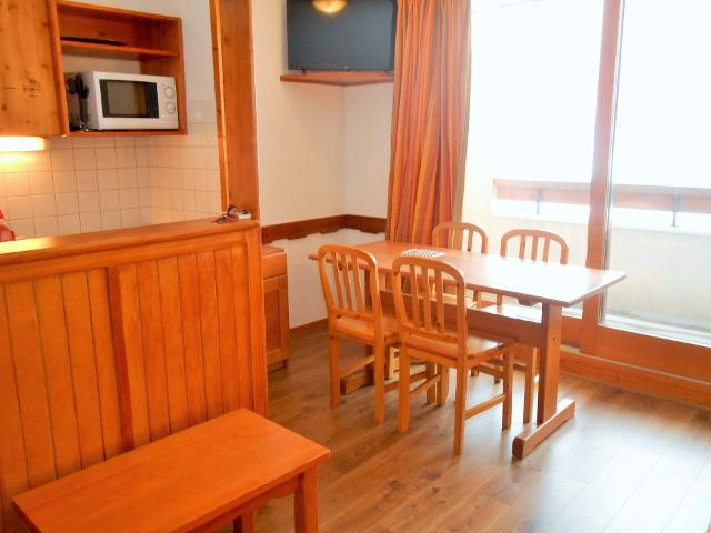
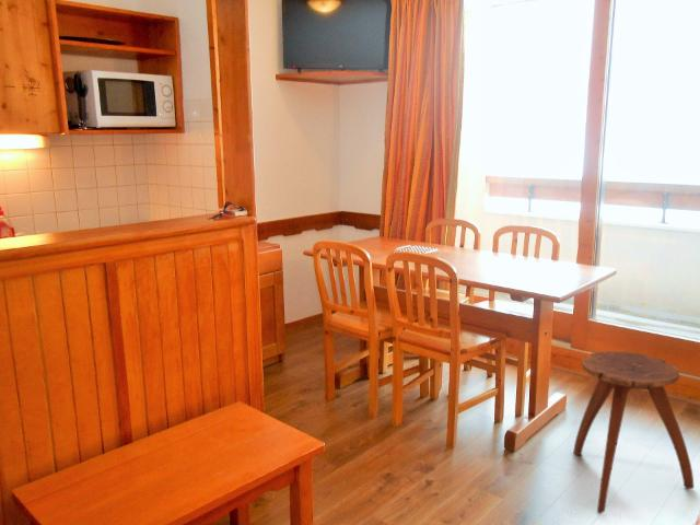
+ stool (621, 419)
